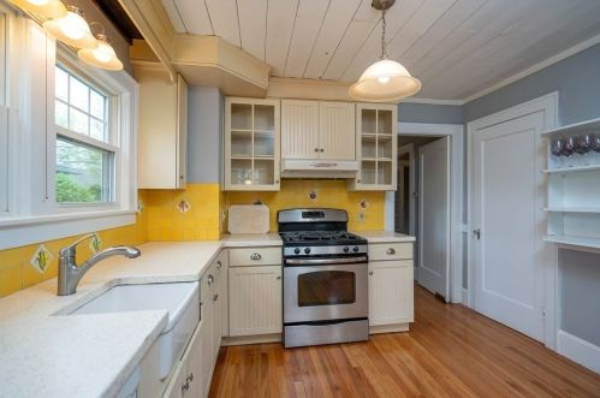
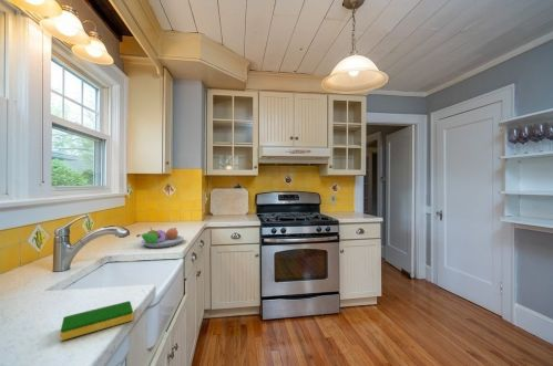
+ fruit bowl (161, 236)
+ dish sponge (99, 318)
